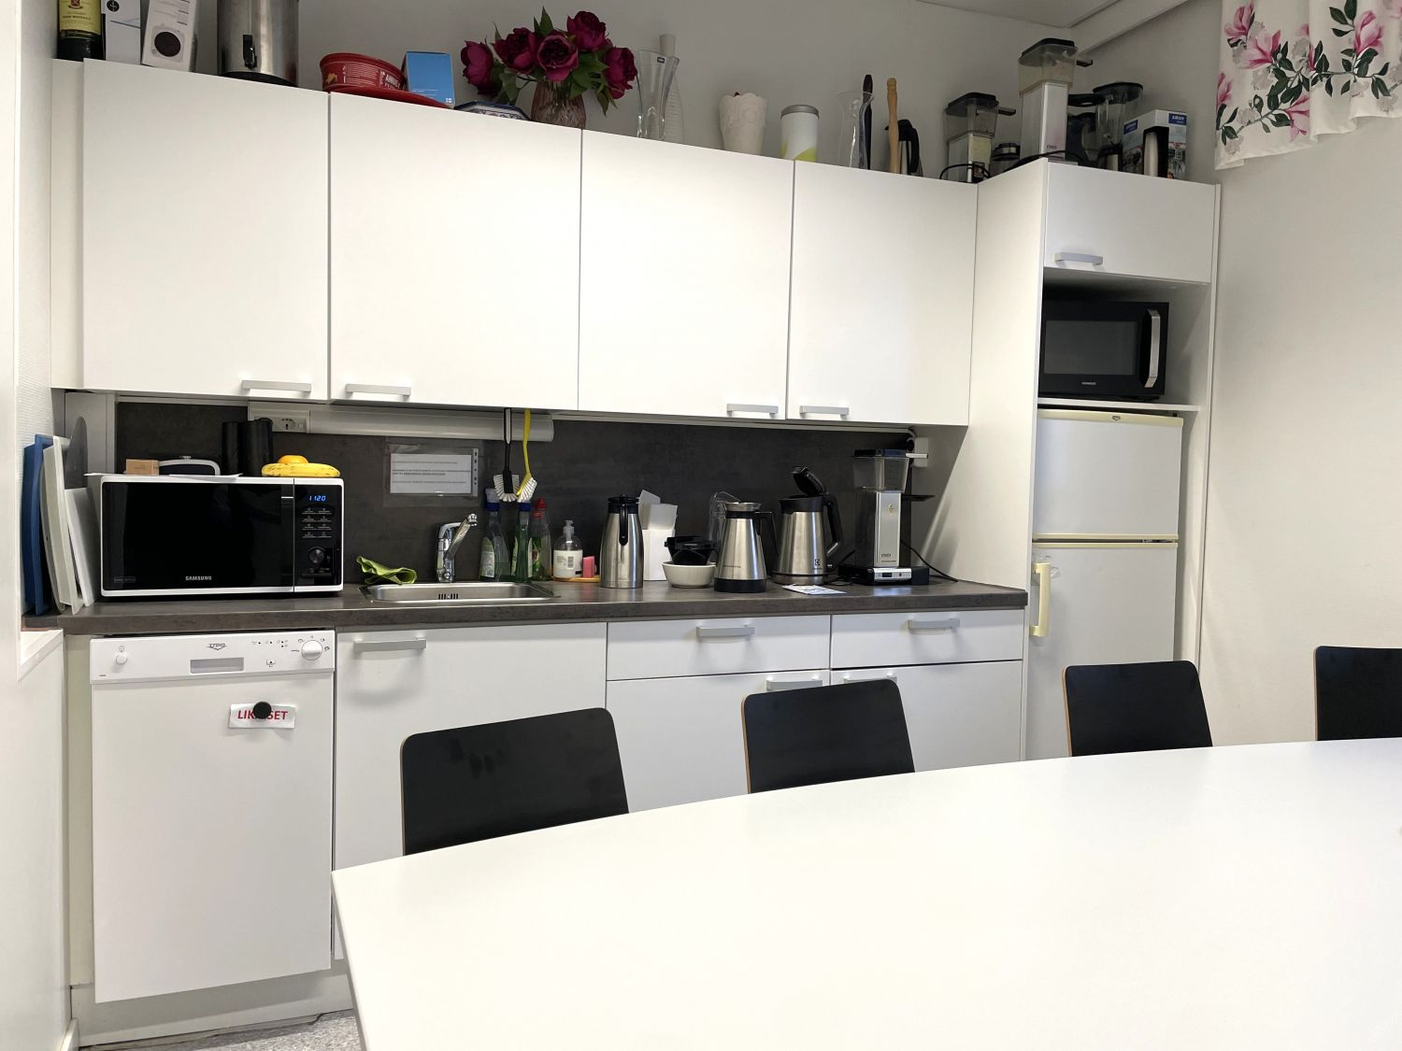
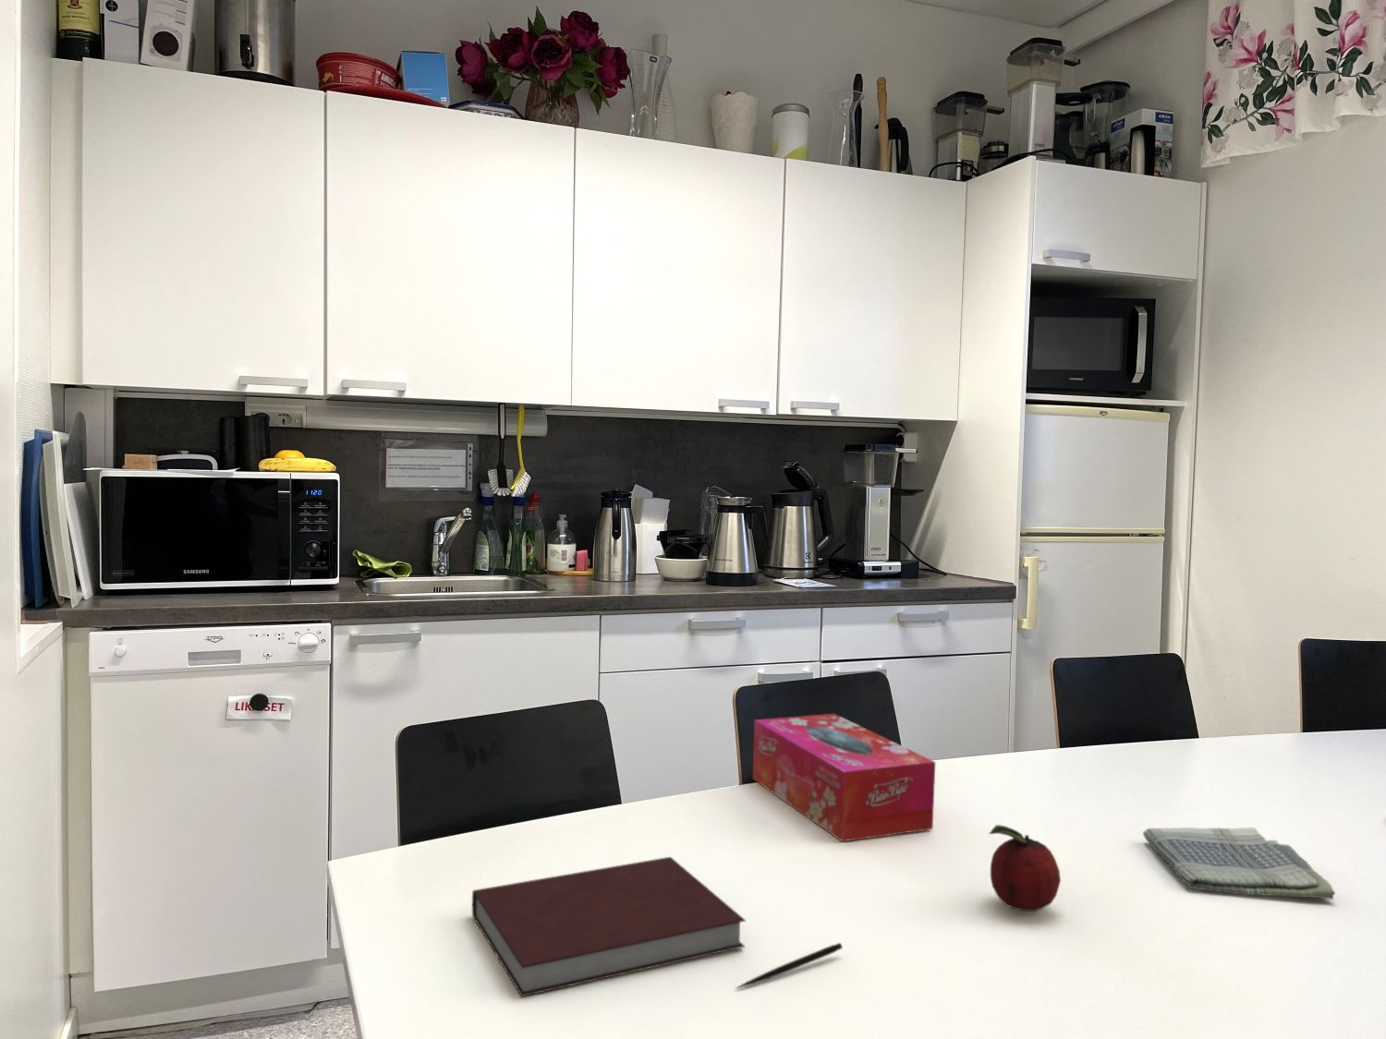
+ pen (789, 964)
+ notebook (605, 917)
+ dish towel (1234, 858)
+ tissue box (837, 771)
+ fruit (1021, 867)
